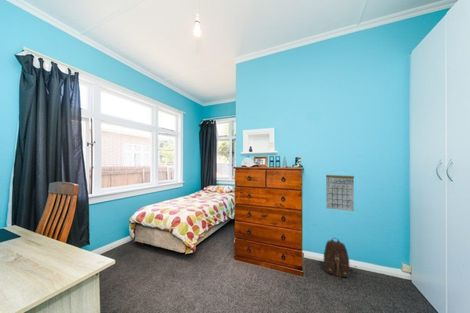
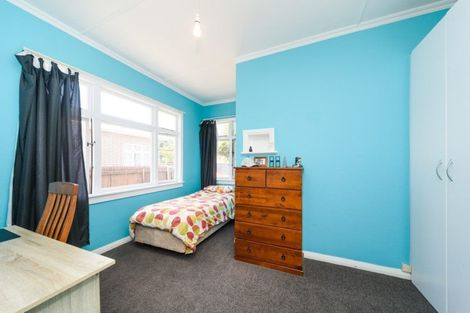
- calendar (339, 188)
- backpack (336, 255)
